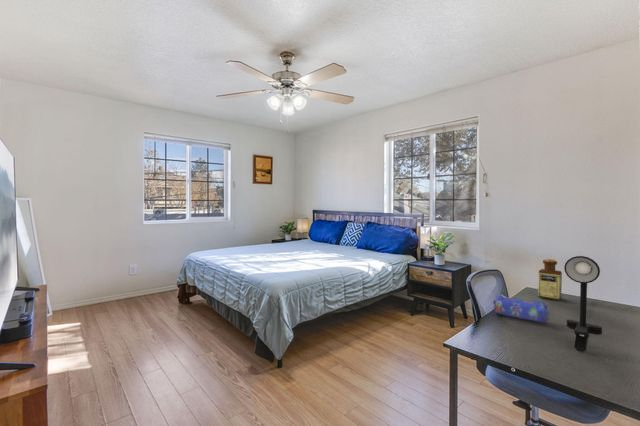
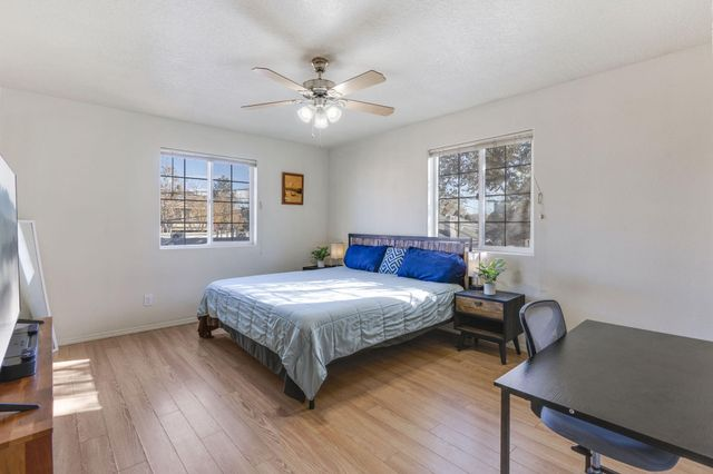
- pencil case (519, 307)
- bottle (549, 278)
- desk lamp (582, 301)
